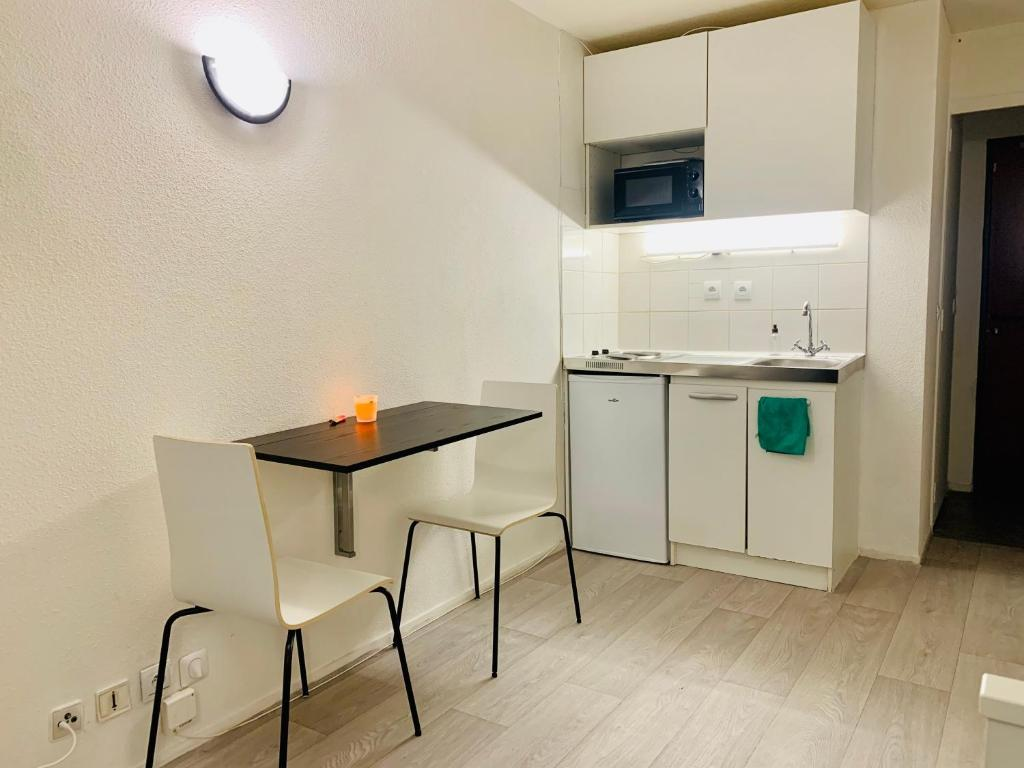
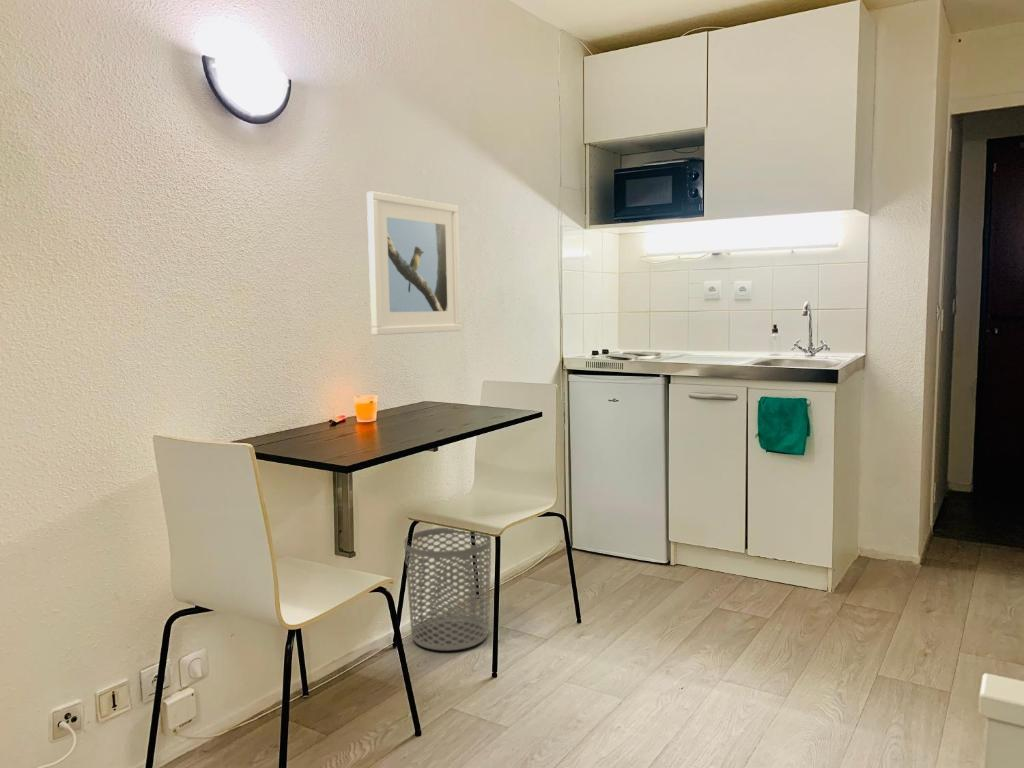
+ waste bin (449, 586)
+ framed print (417, 266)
